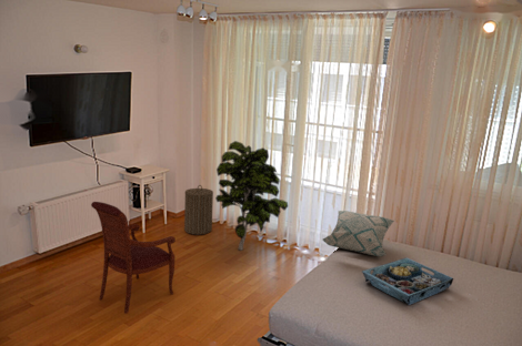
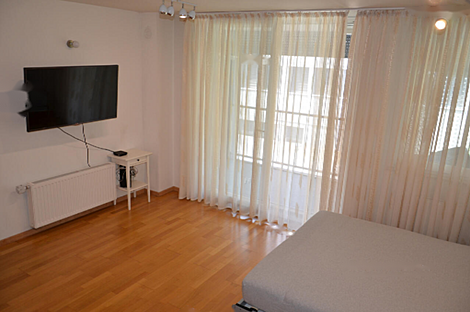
- laundry hamper (198, 207)
- indoor plant (250, 197)
- serving tray (406, 278)
- decorative pillow (359, 232)
- armchair (135, 247)
